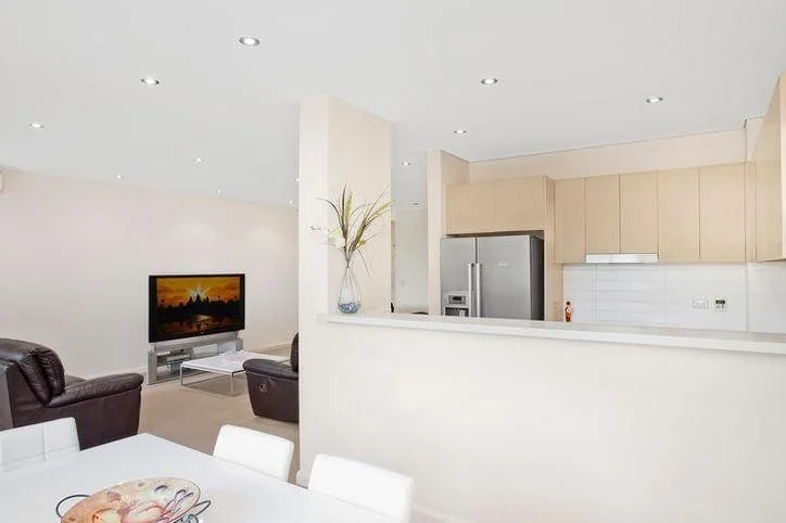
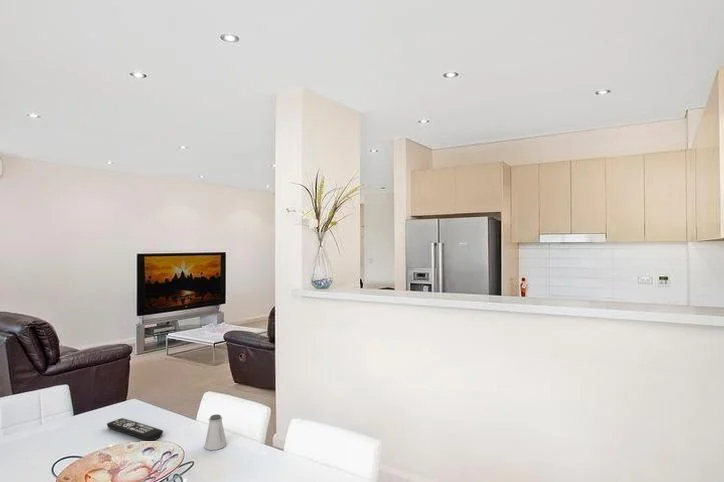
+ remote control (134, 429)
+ saltshaker (215, 430)
